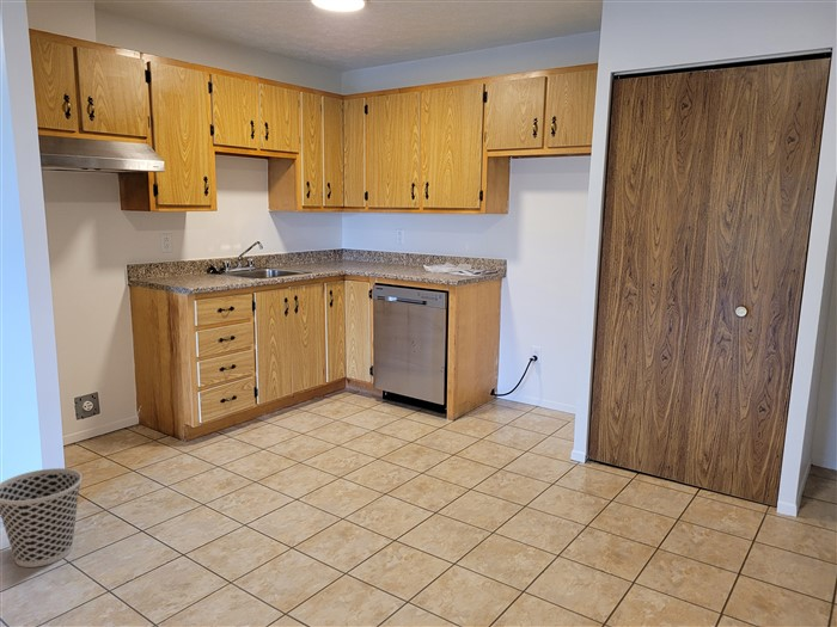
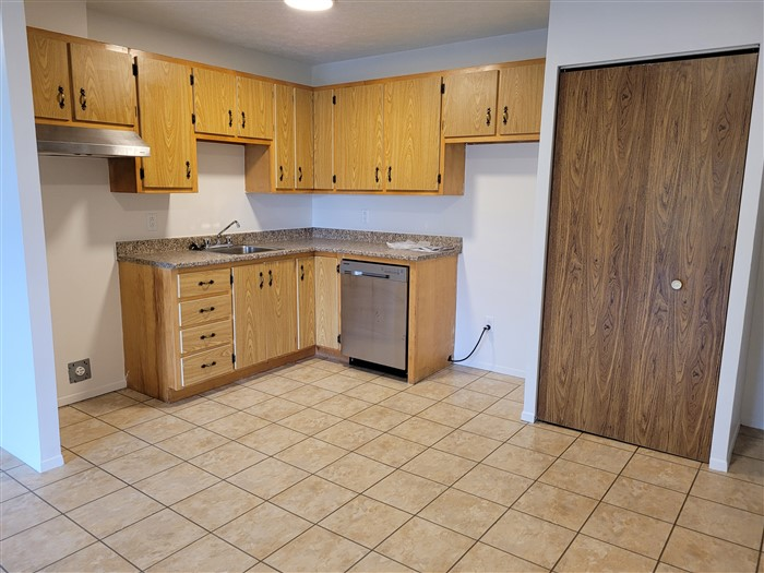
- wastebasket (41, 518)
